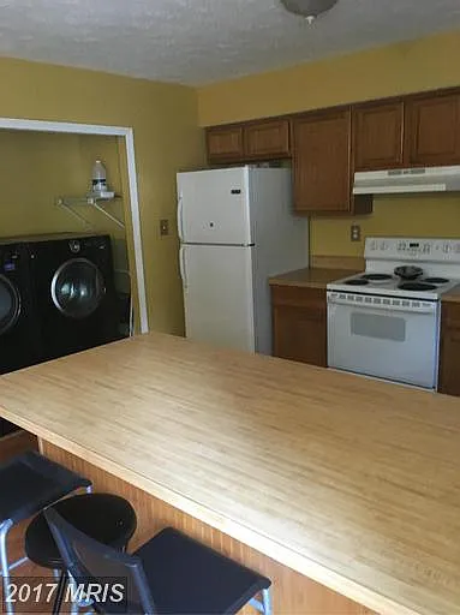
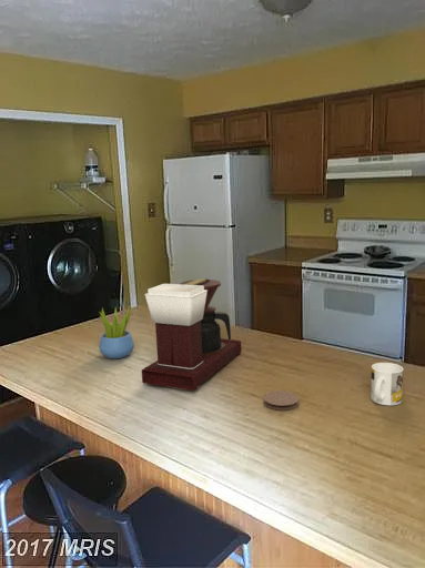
+ coaster (281, 399)
+ coffee maker (193, 325)
+ mug (383, 385)
+ succulent plant (114, 329)
